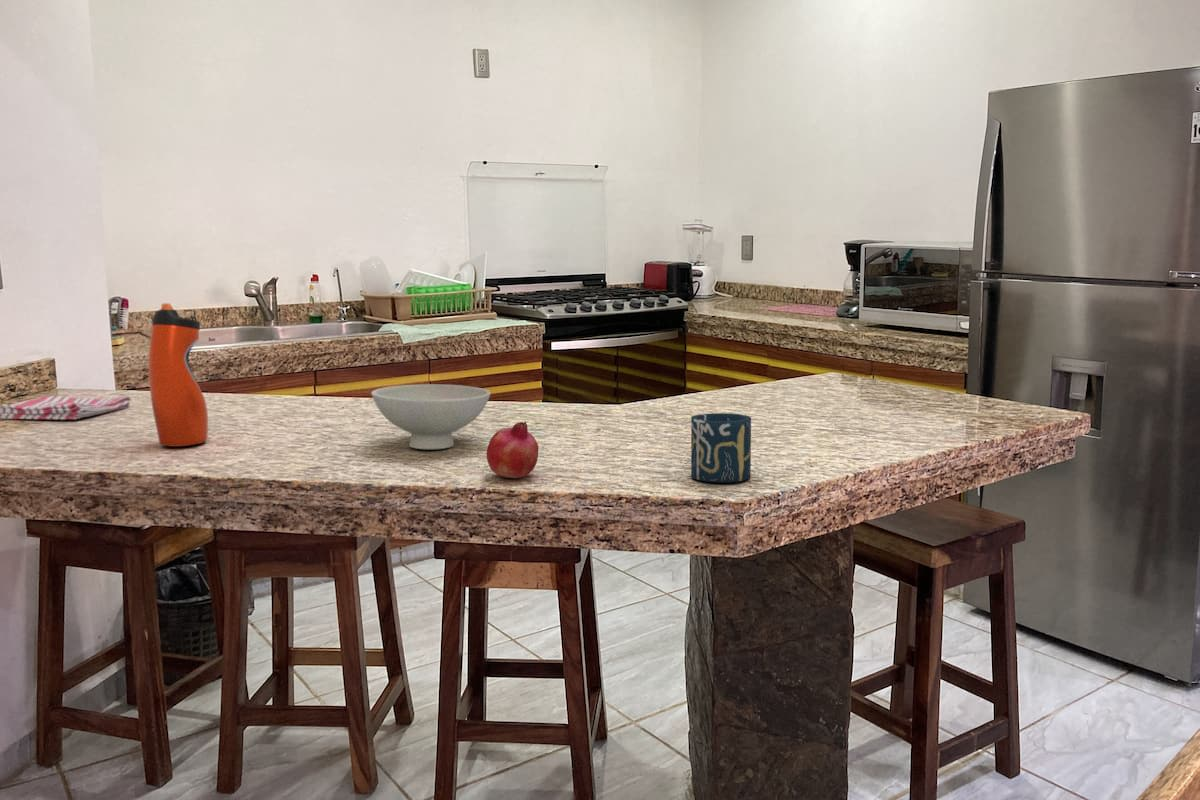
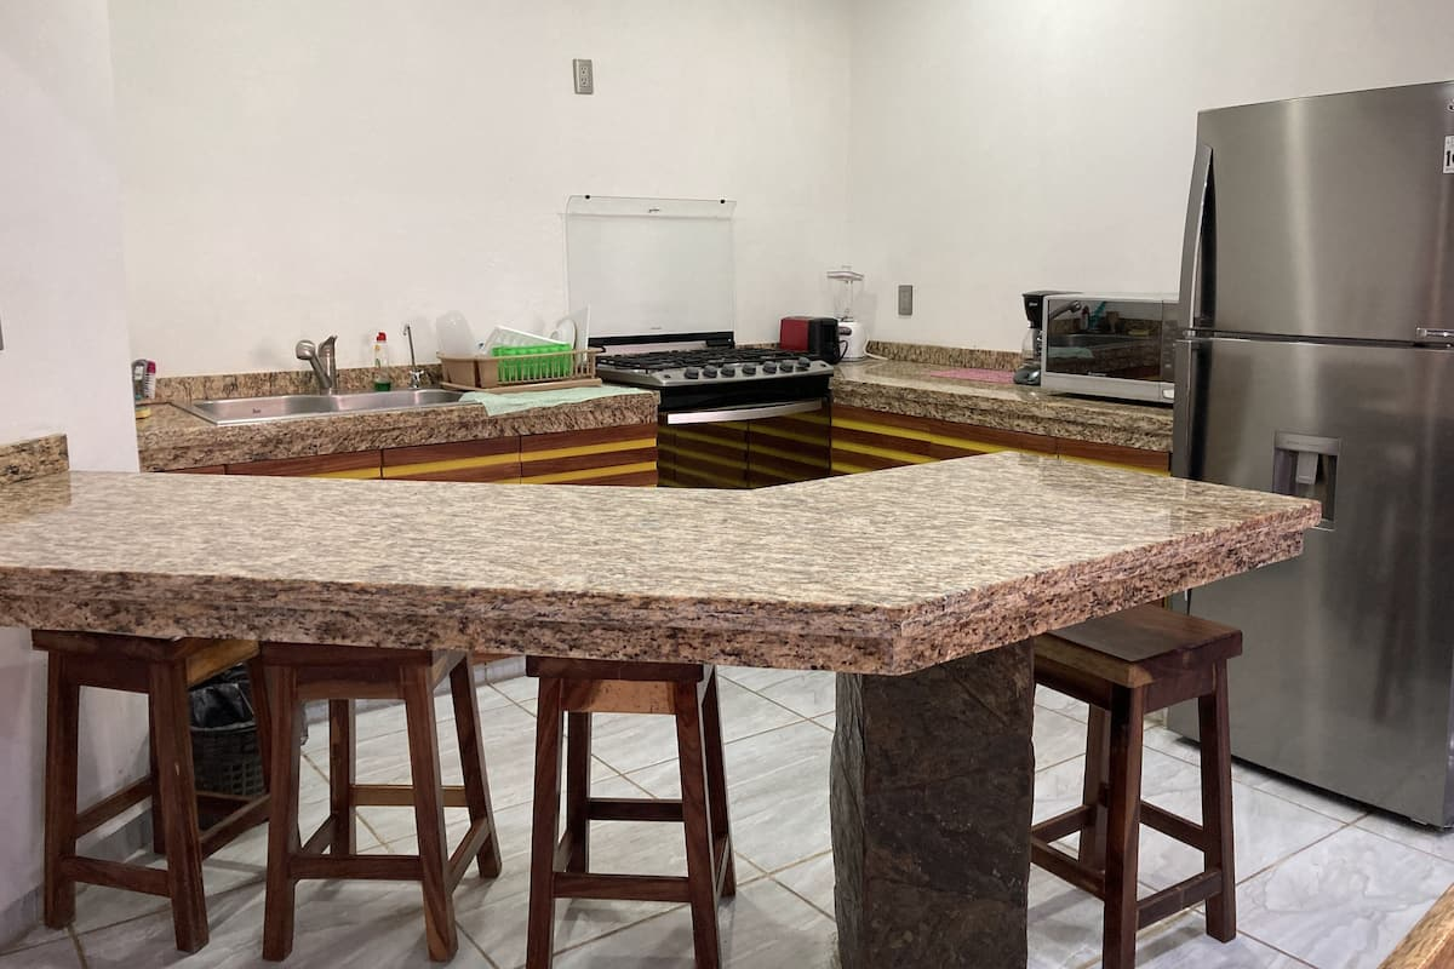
- dish towel (57, 405)
- bowl (432, 417)
- cup (721, 445)
- fruit (512, 449)
- water bottle (177, 374)
